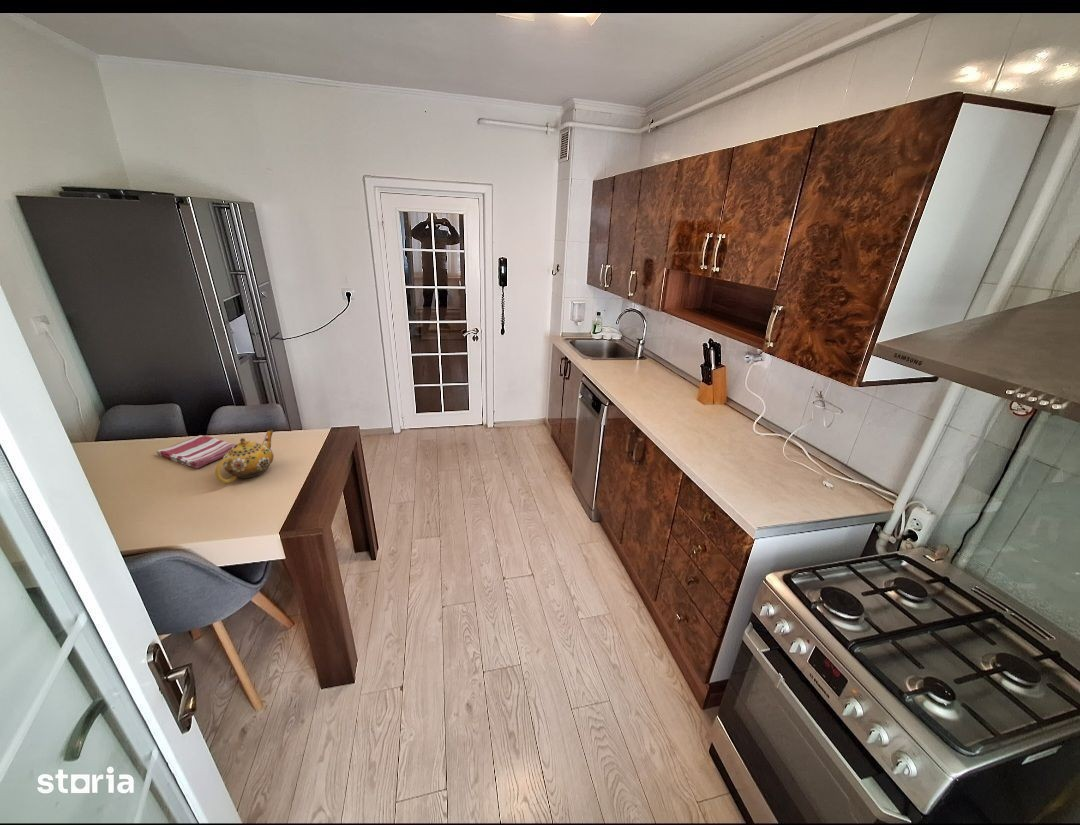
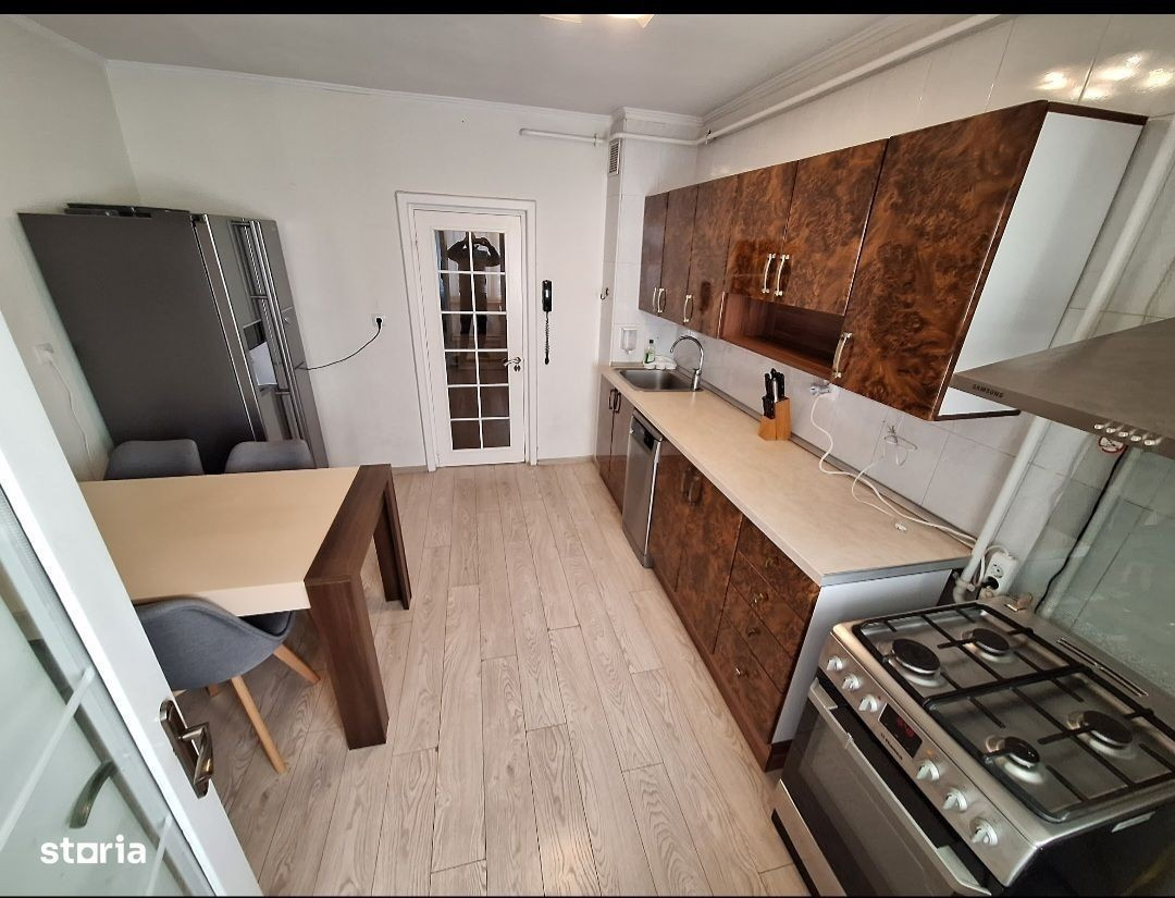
- dish towel (199, 449)
- teapot (247, 454)
